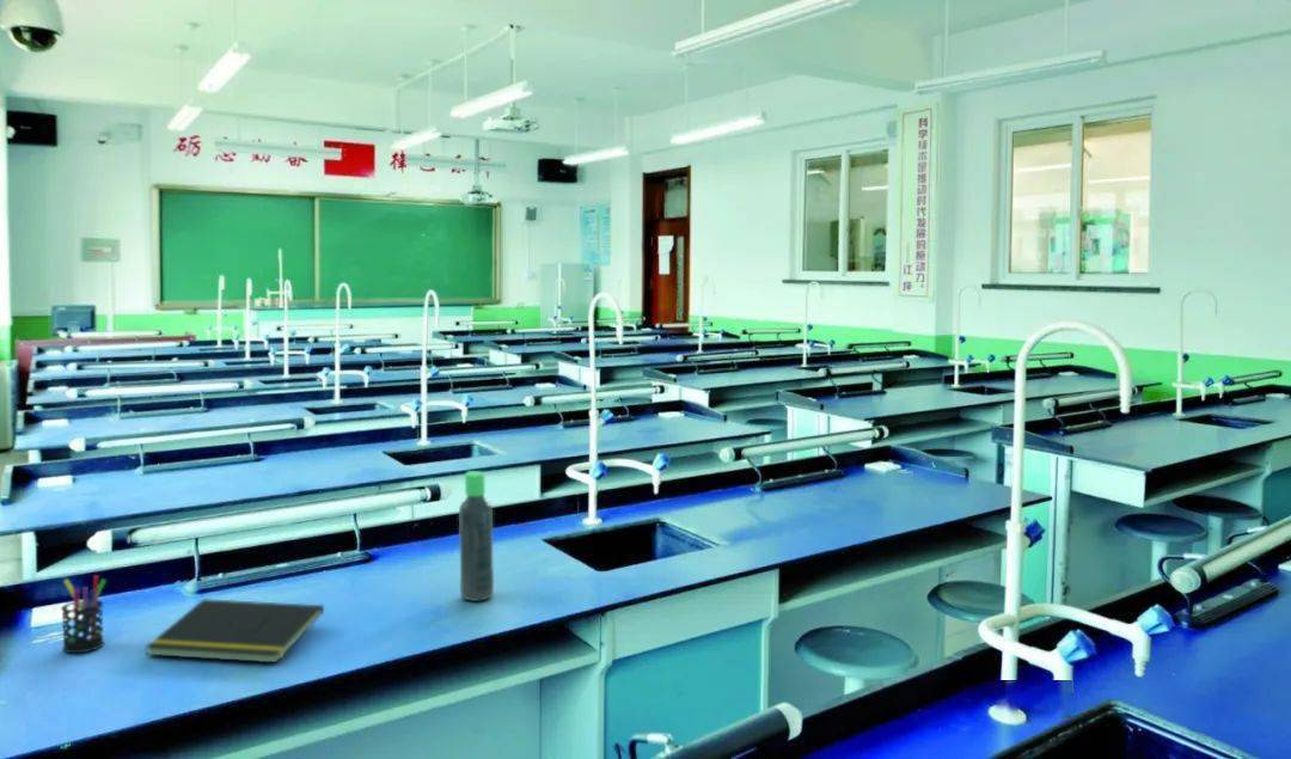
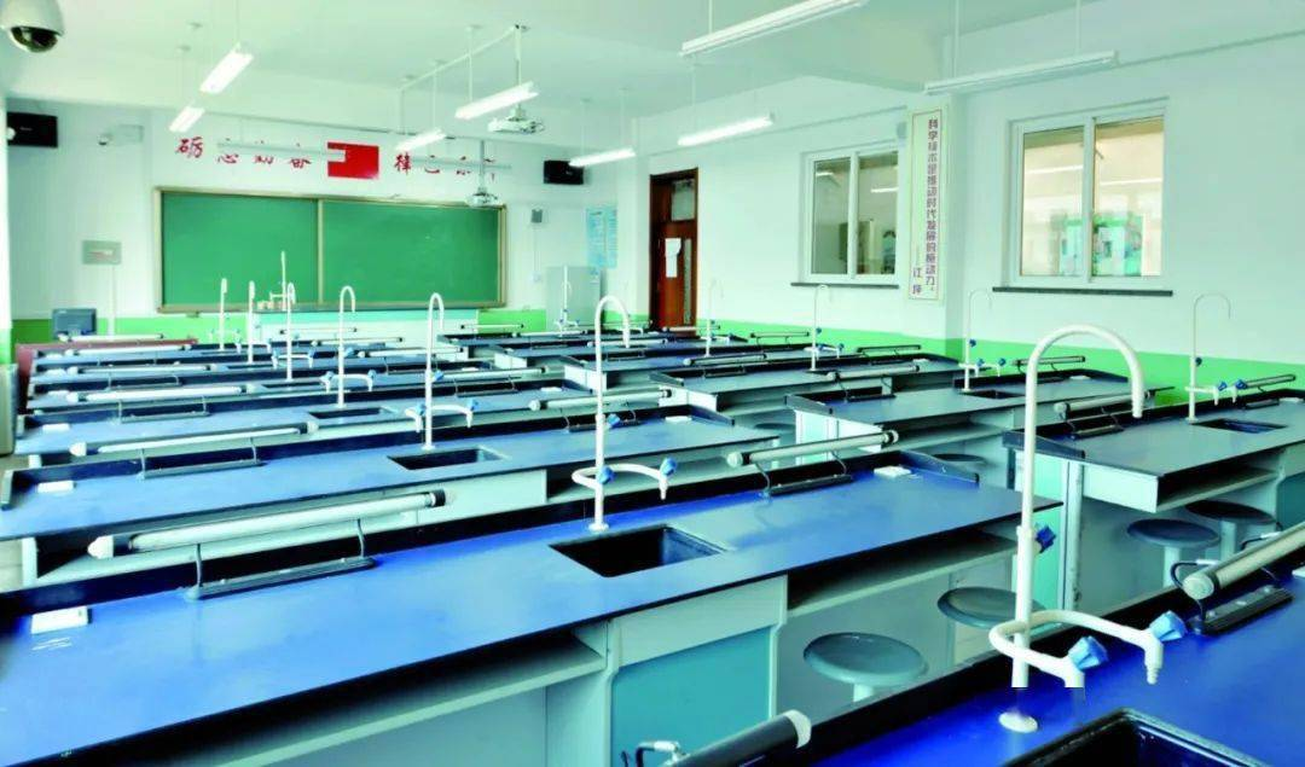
- pen holder (87, 610)
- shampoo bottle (476, 534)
- notepad (238, 629)
